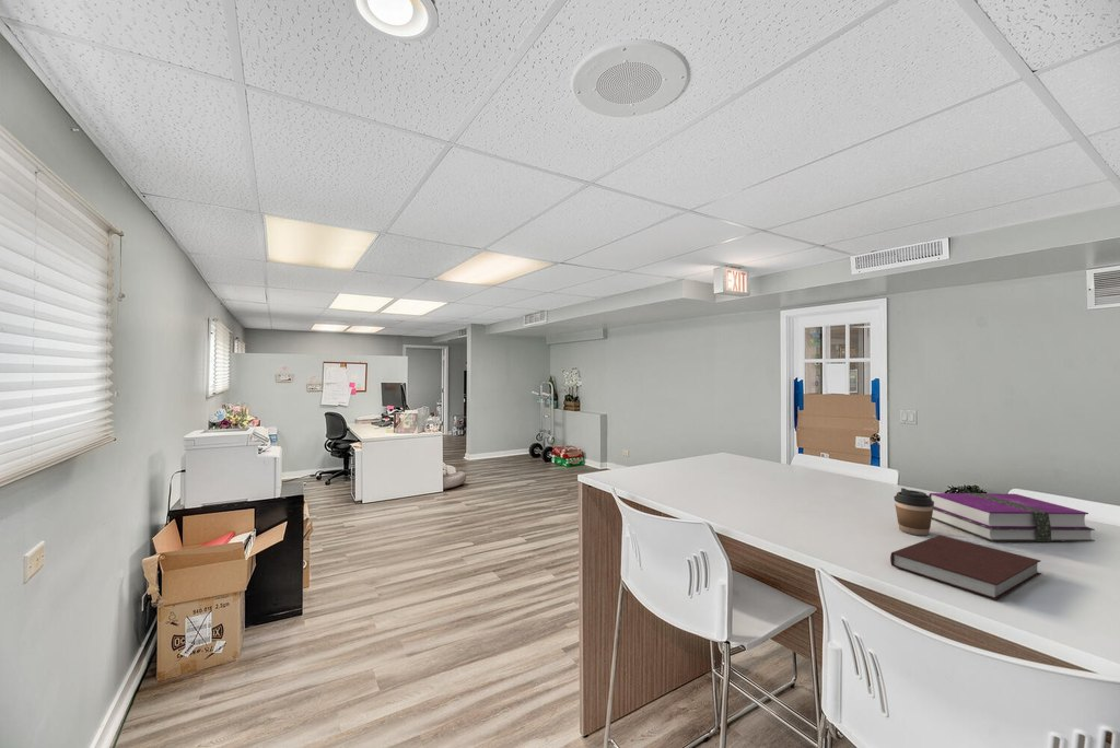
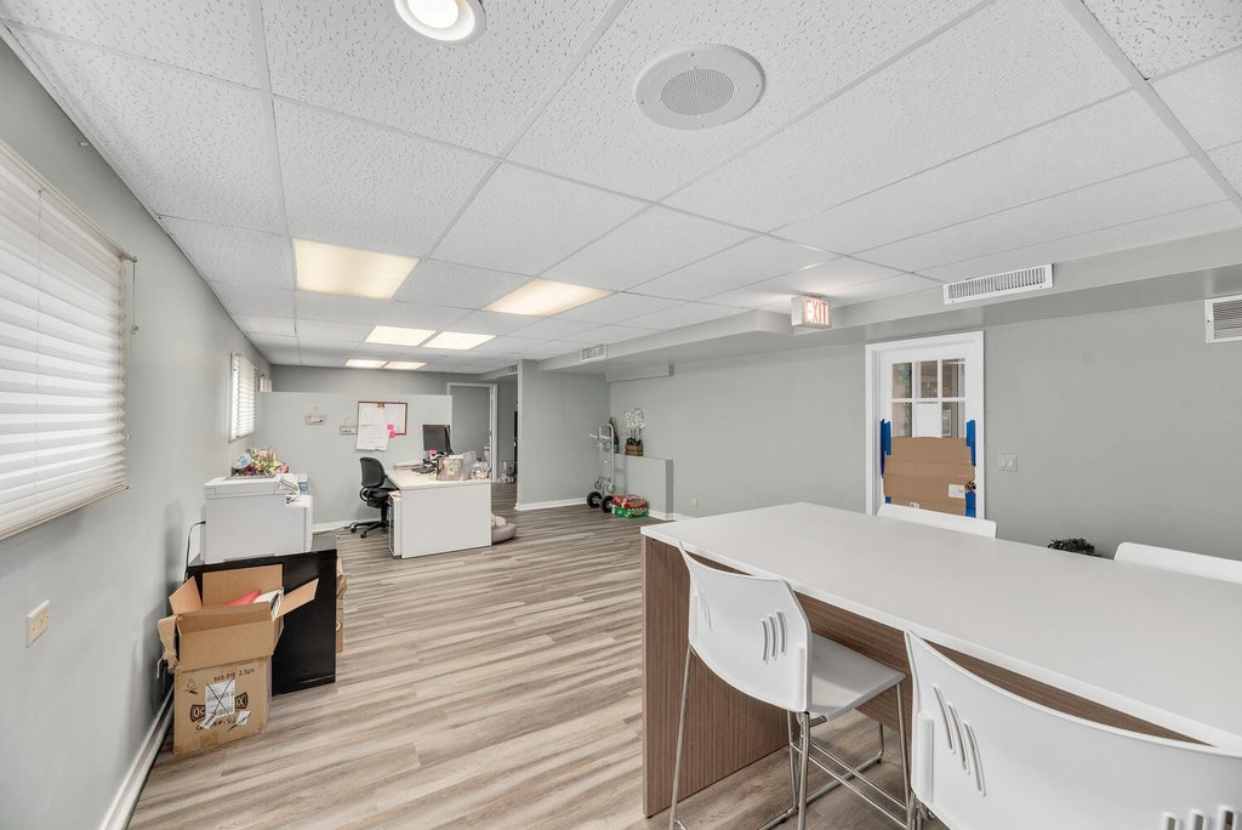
- notebook (1002, 514)
- coffee cup (913, 510)
- notebook (964, 562)
